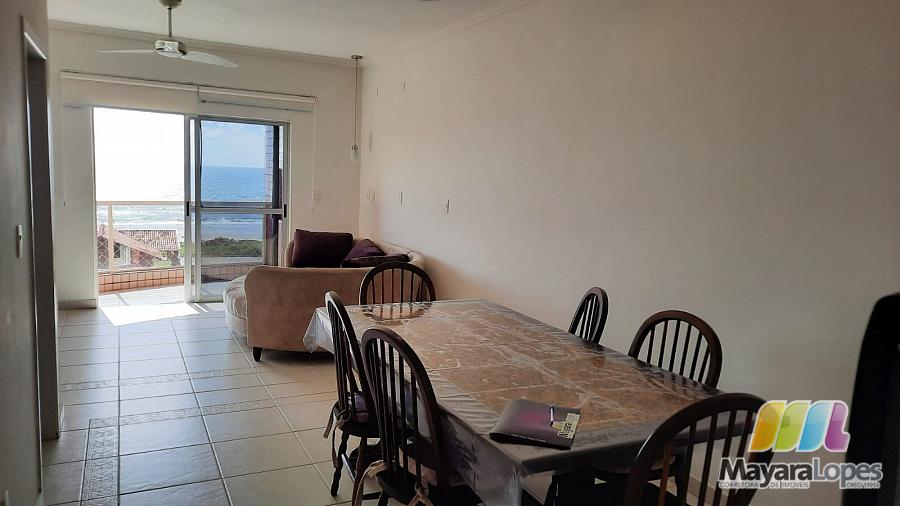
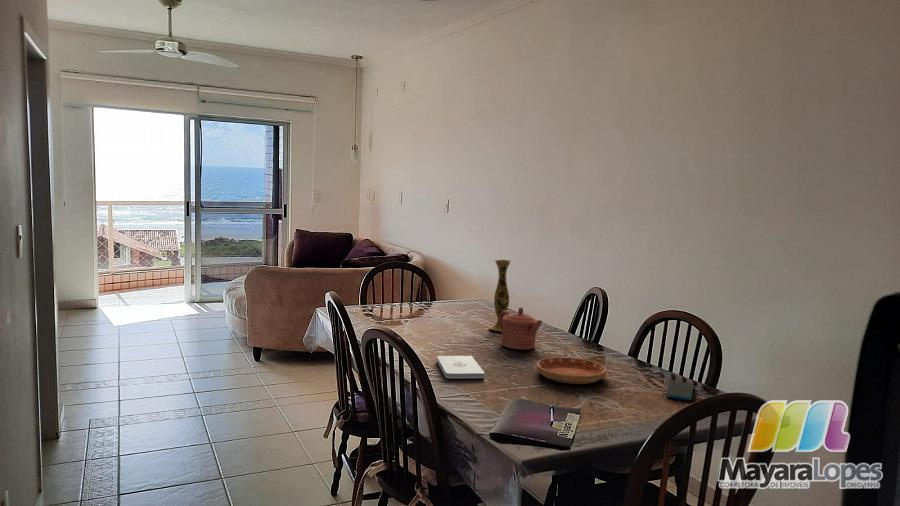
+ smartphone (679, 389)
+ vase (502, 295)
+ notepad (459, 366)
+ saucer (570, 370)
+ teapot (519, 326)
